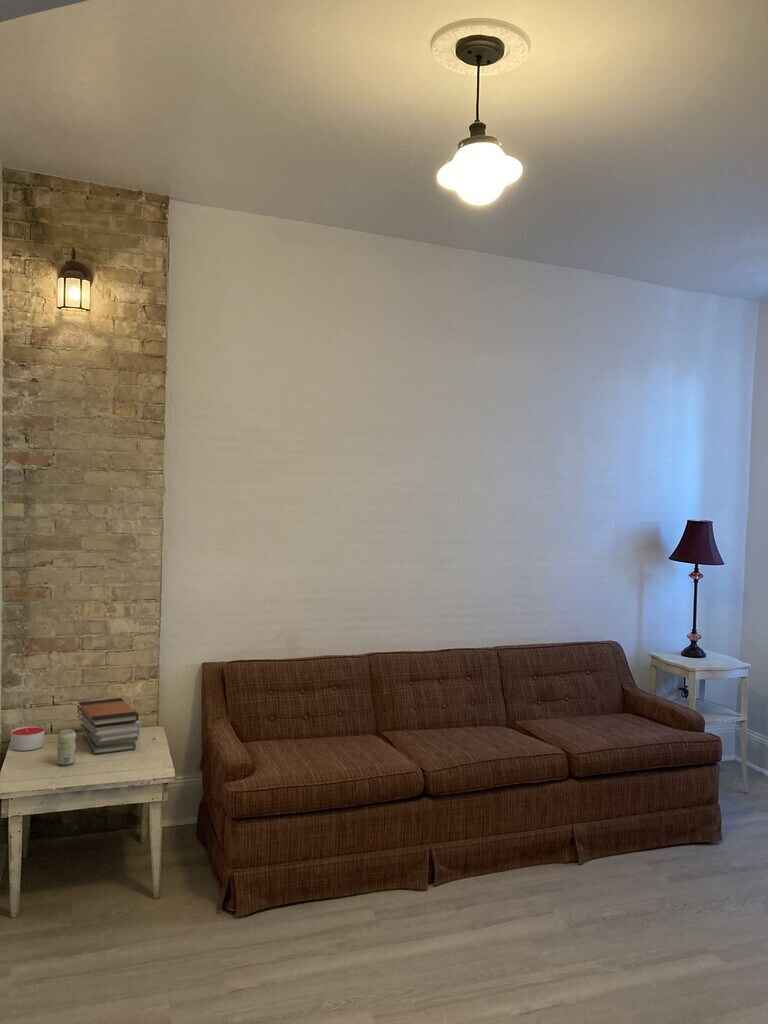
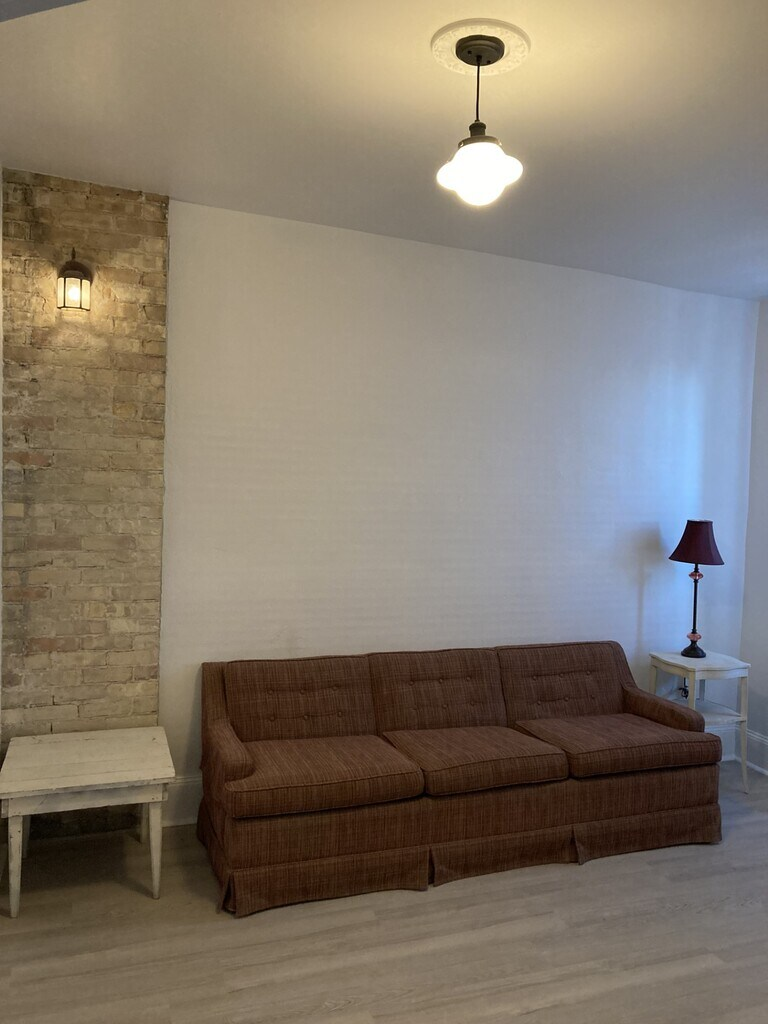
- beverage can (66, 747)
- book stack (108, 725)
- candle (27, 737)
